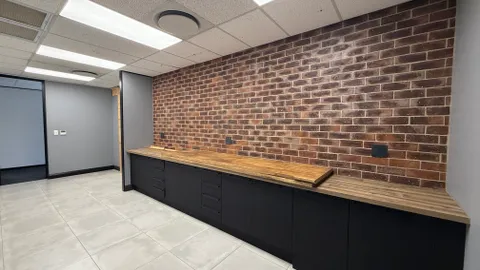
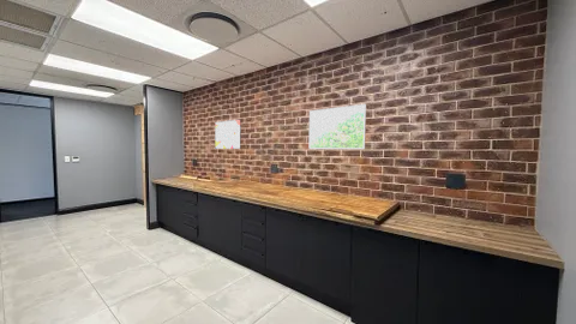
+ wall art (227, 134)
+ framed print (335, 128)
